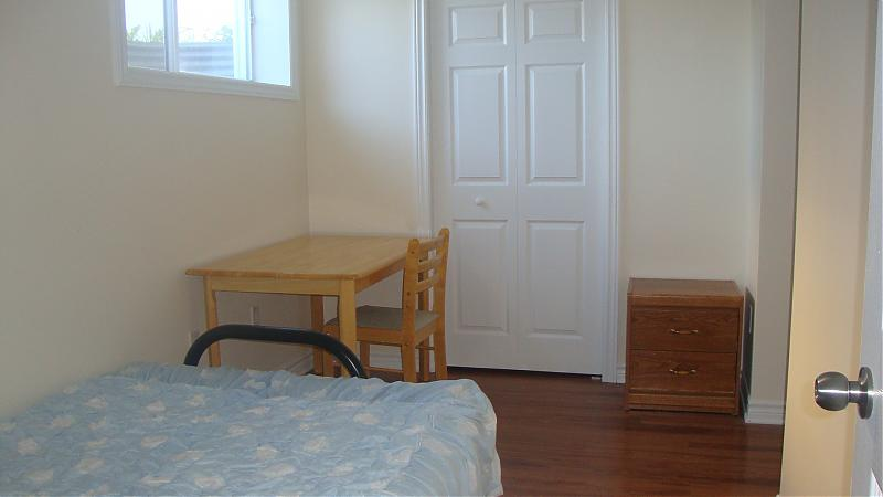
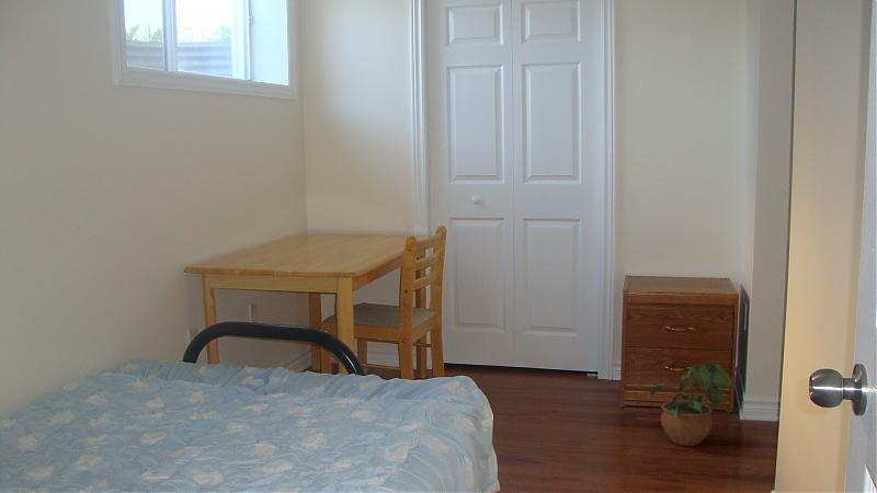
+ potted plant (697, 400)
